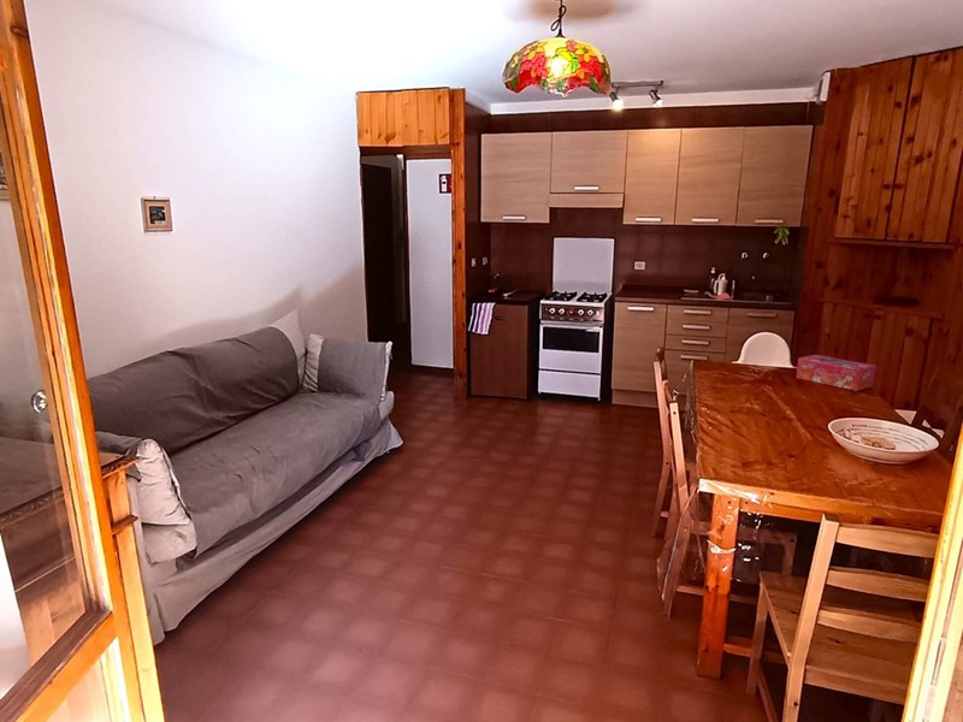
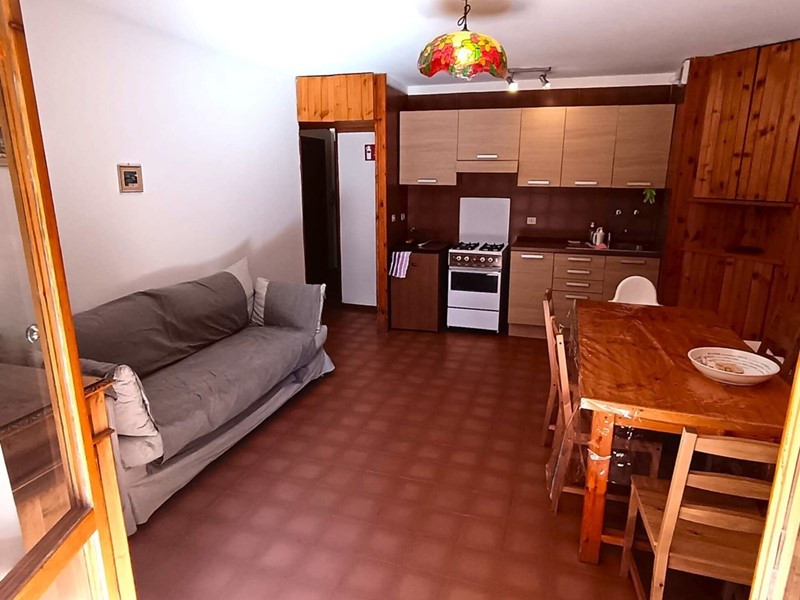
- tissue box (834, 371)
